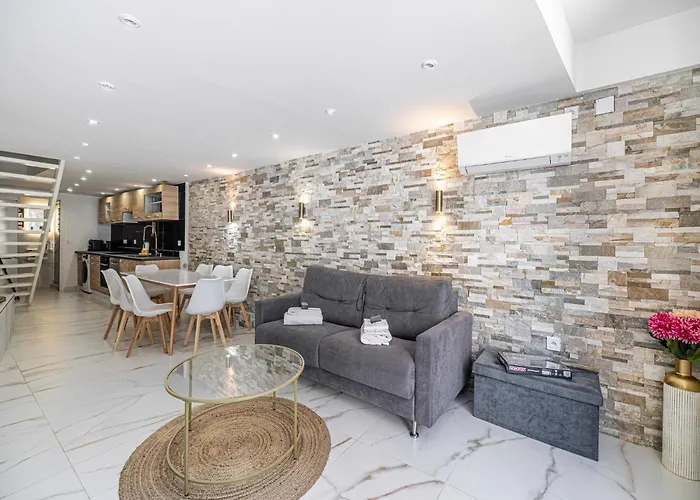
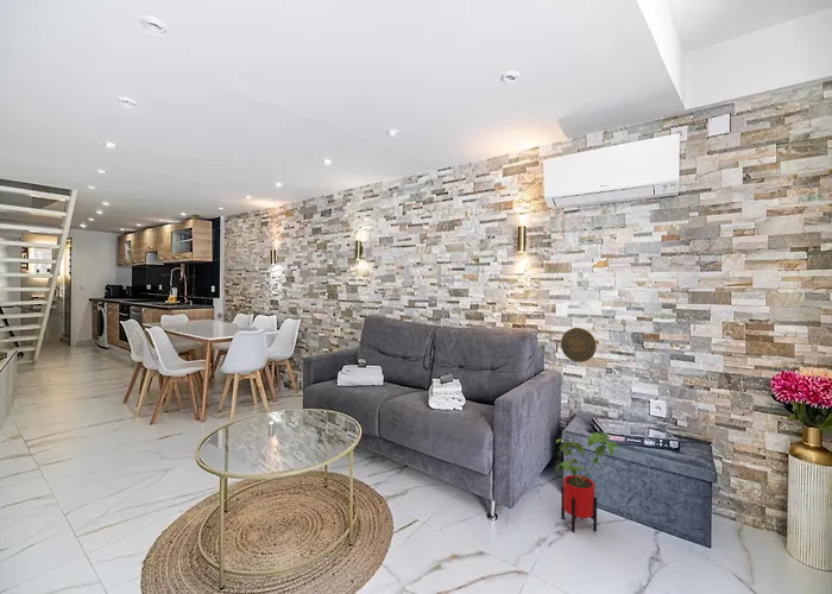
+ house plant (581, 478)
+ decorative plate (576, 345)
